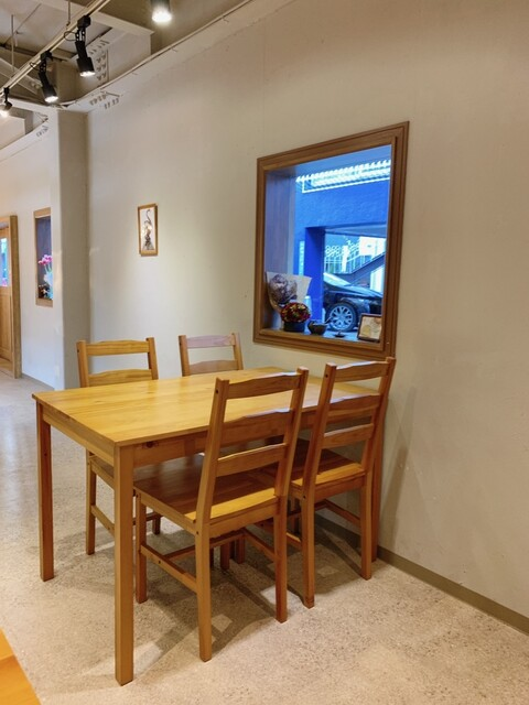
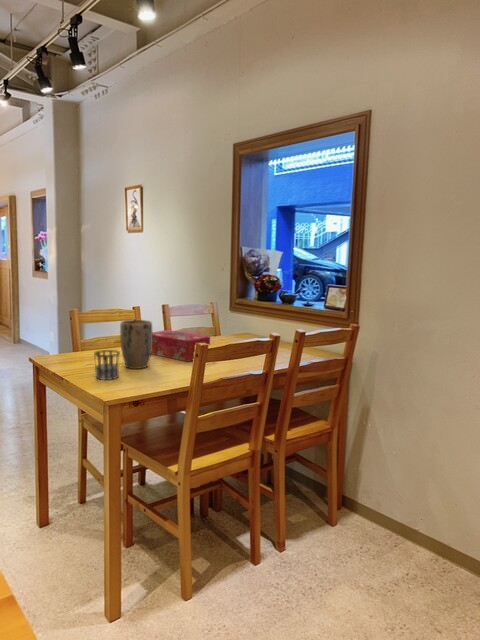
+ cup (107, 364)
+ tissue box (177, 344)
+ plant pot (136, 344)
